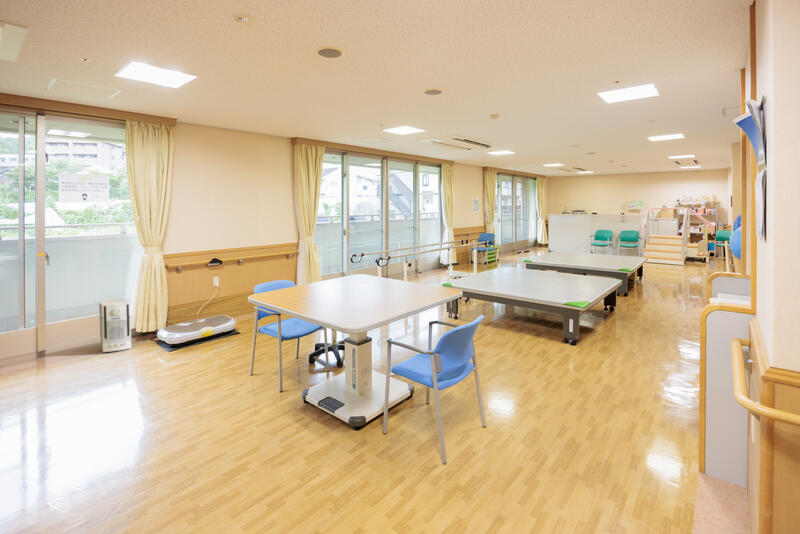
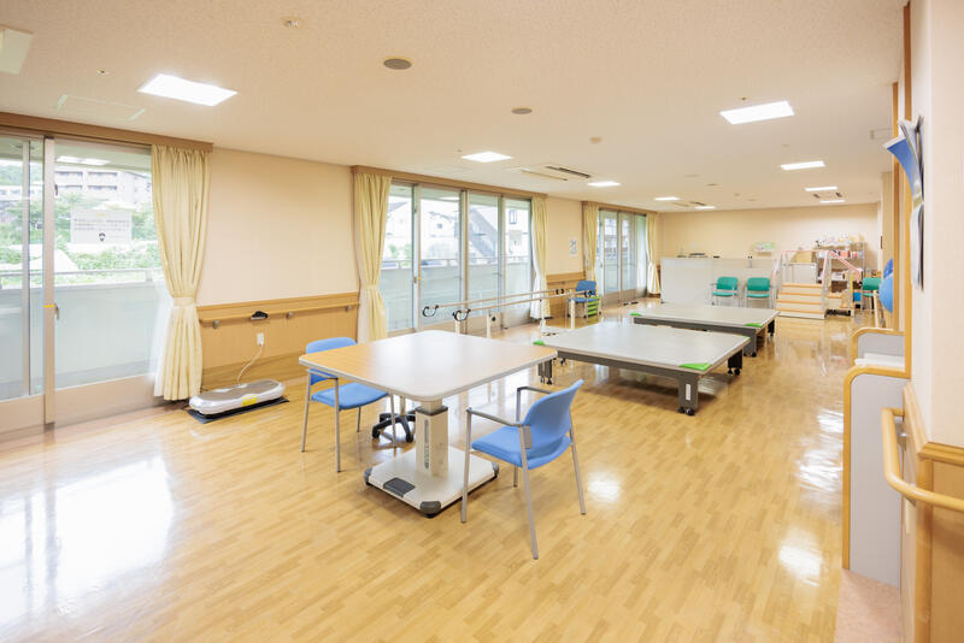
- air purifier (115, 325)
